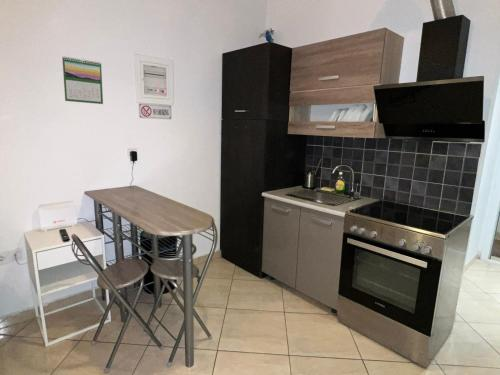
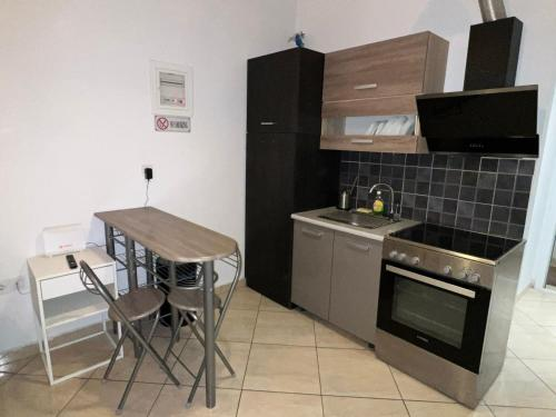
- calendar (83, 80)
